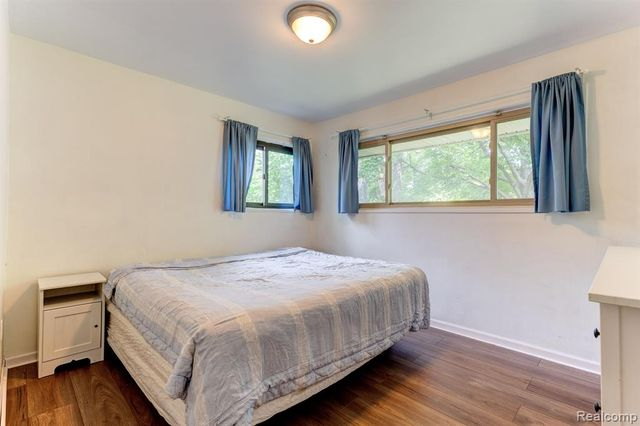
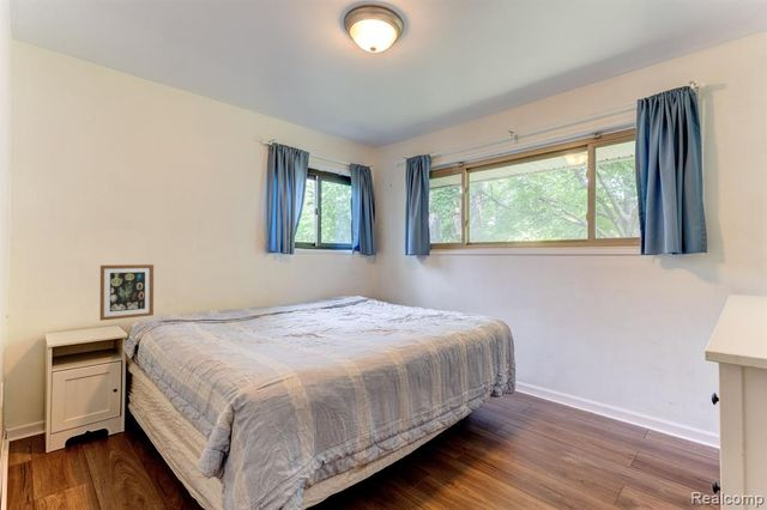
+ wall art (127, 291)
